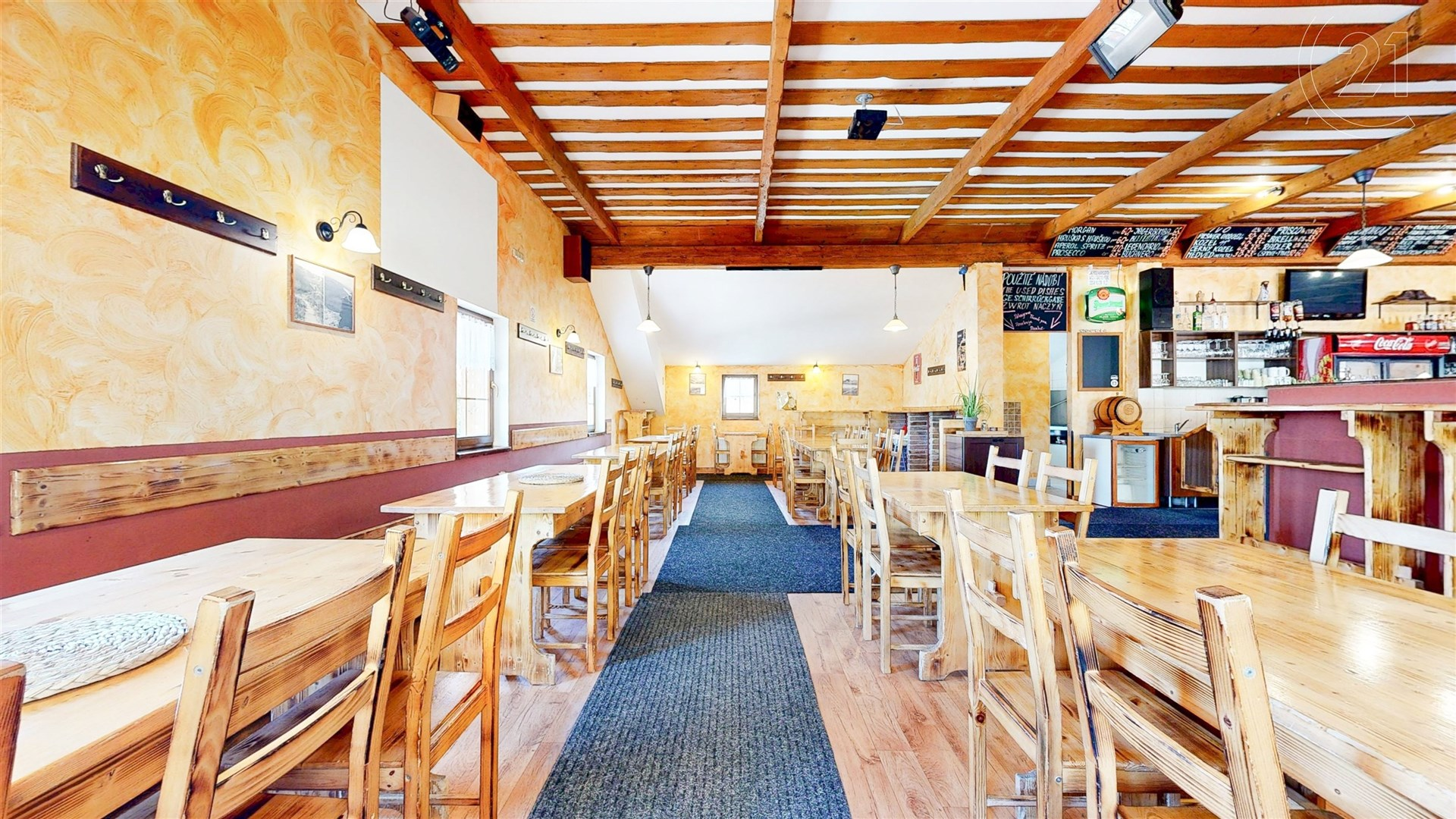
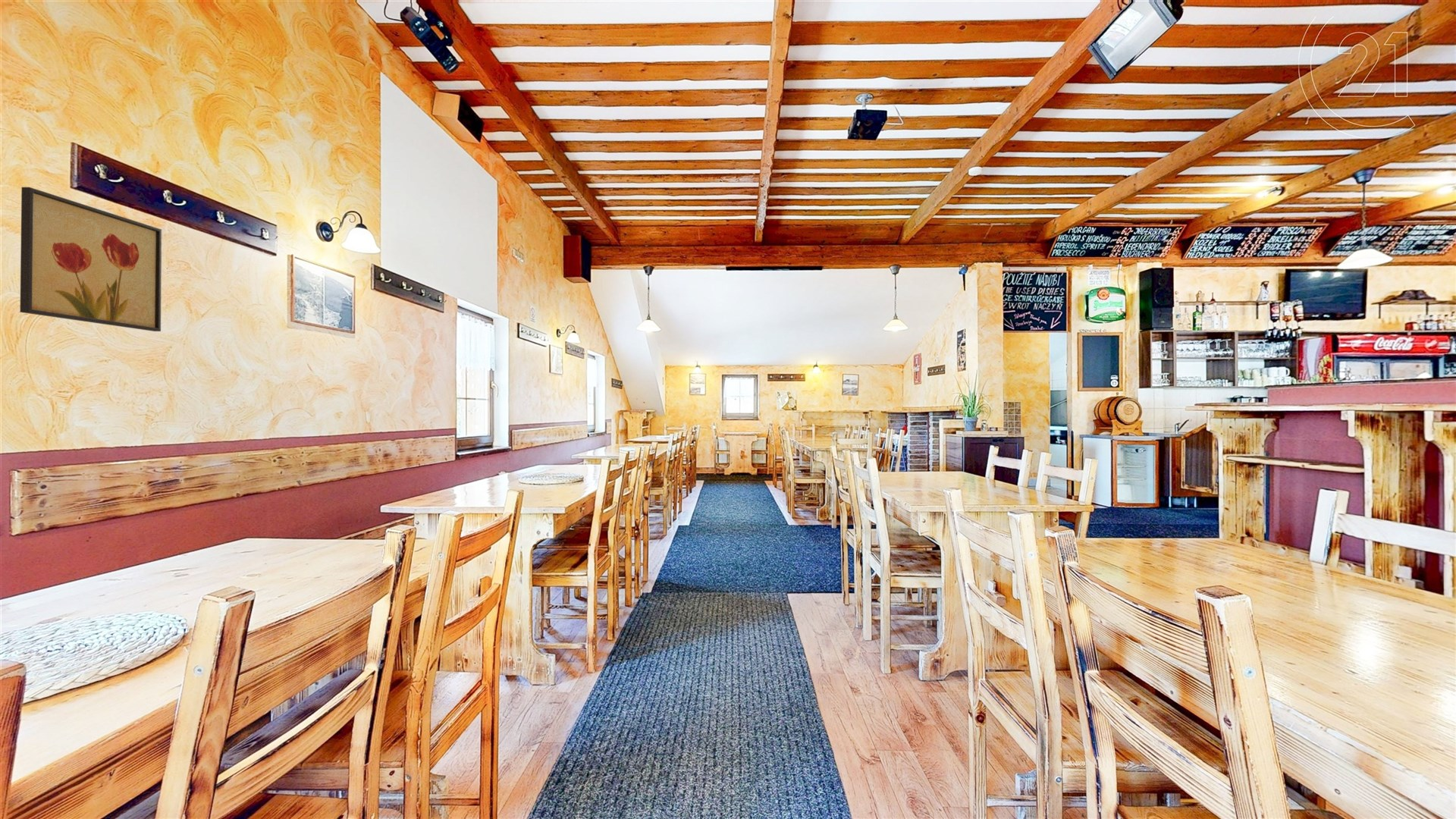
+ wall art (96, 266)
